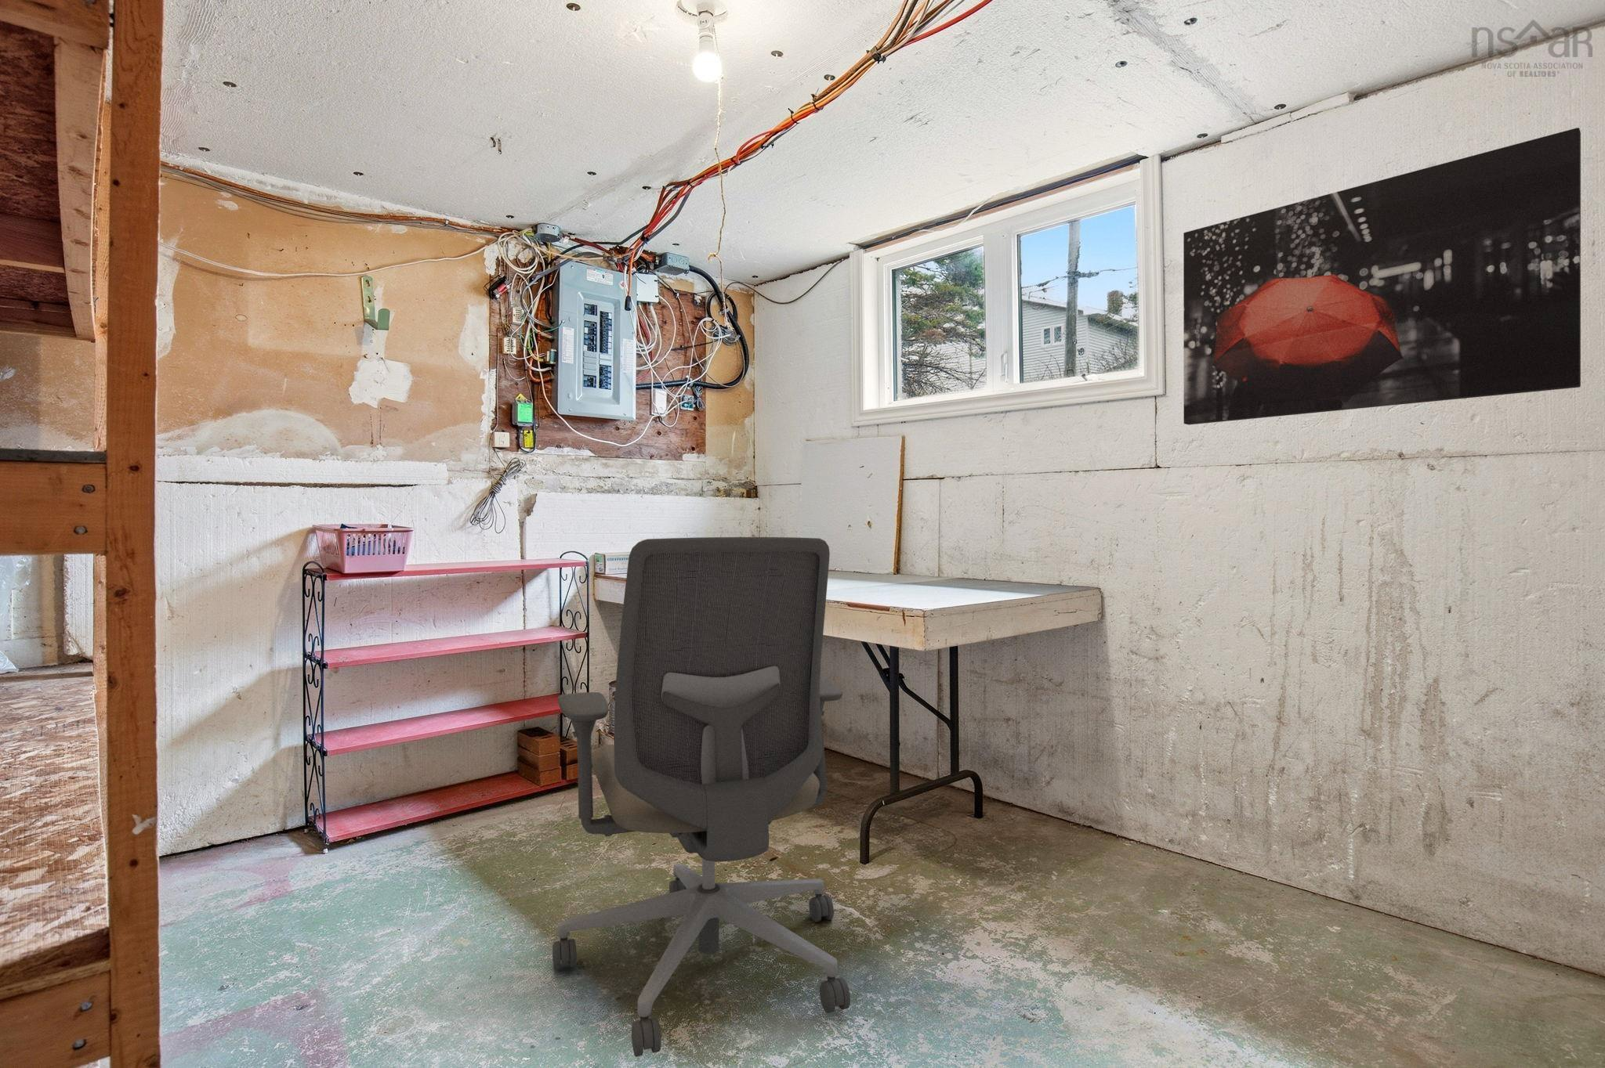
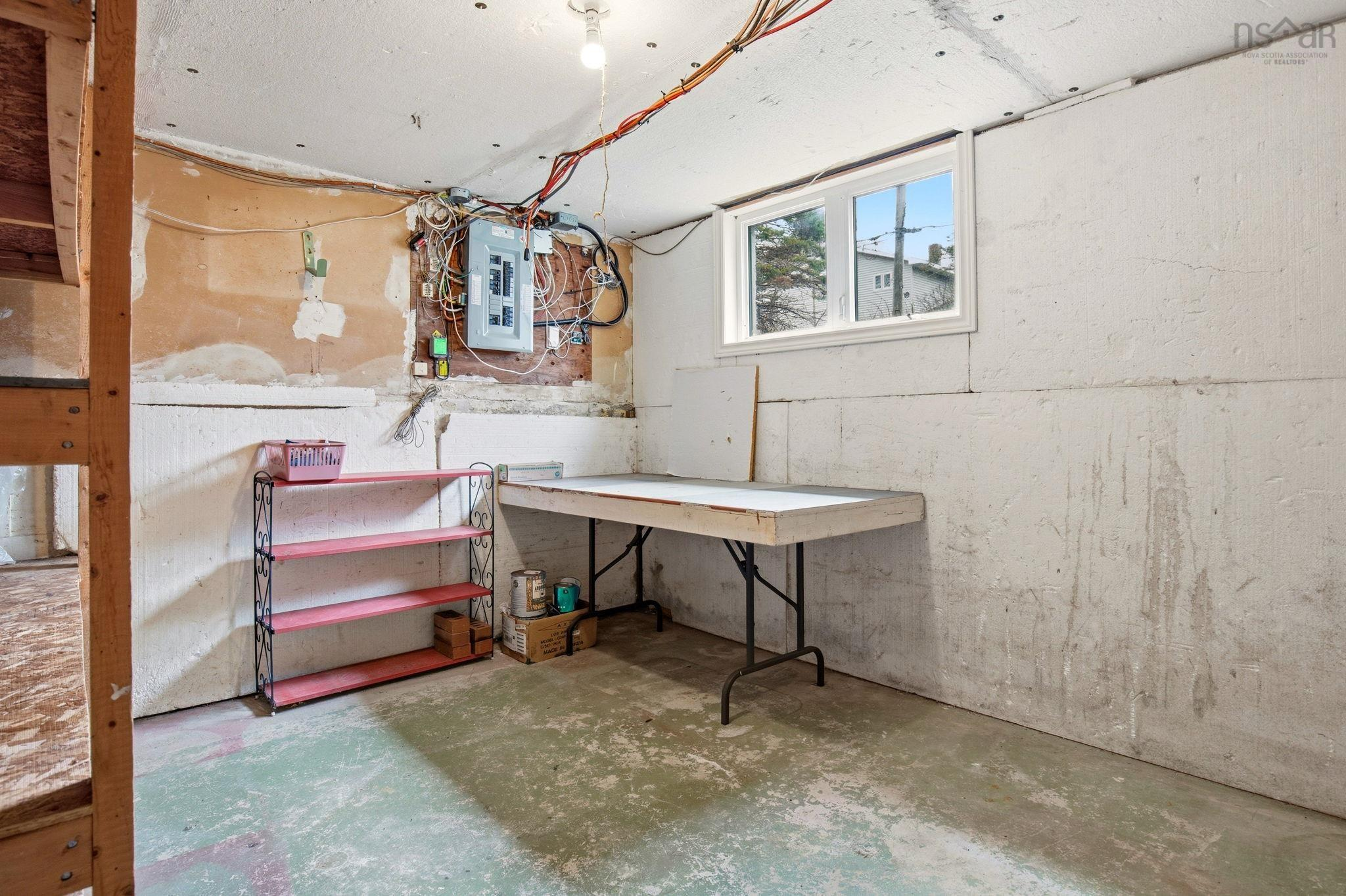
- wall art (1353, 298)
- office chair (707, 746)
